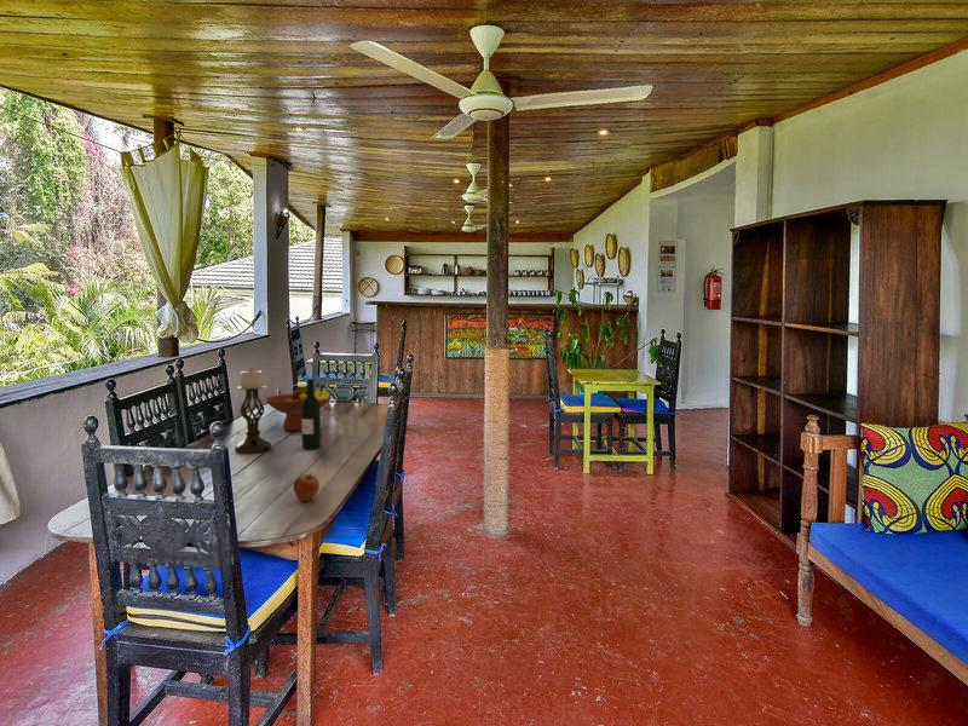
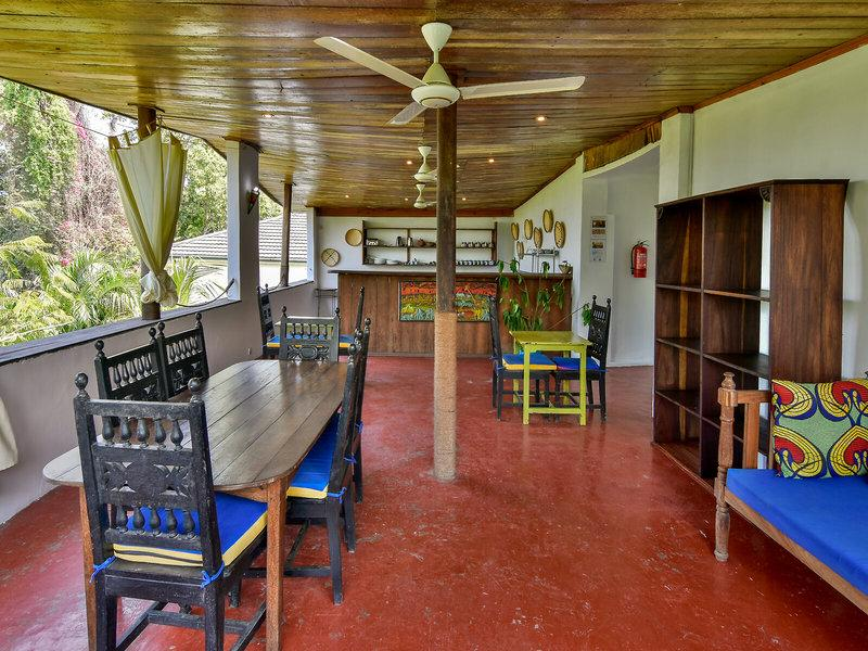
- wine bottle (310, 413)
- fruit bowl (299, 407)
- apple (306, 485)
- candle holder (252, 409)
